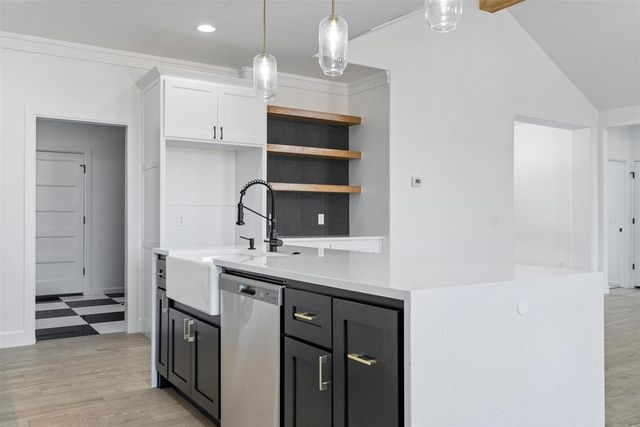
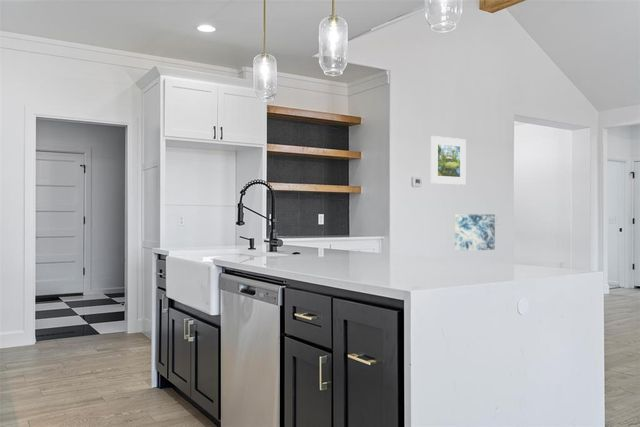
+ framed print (448, 160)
+ wall art (475, 232)
